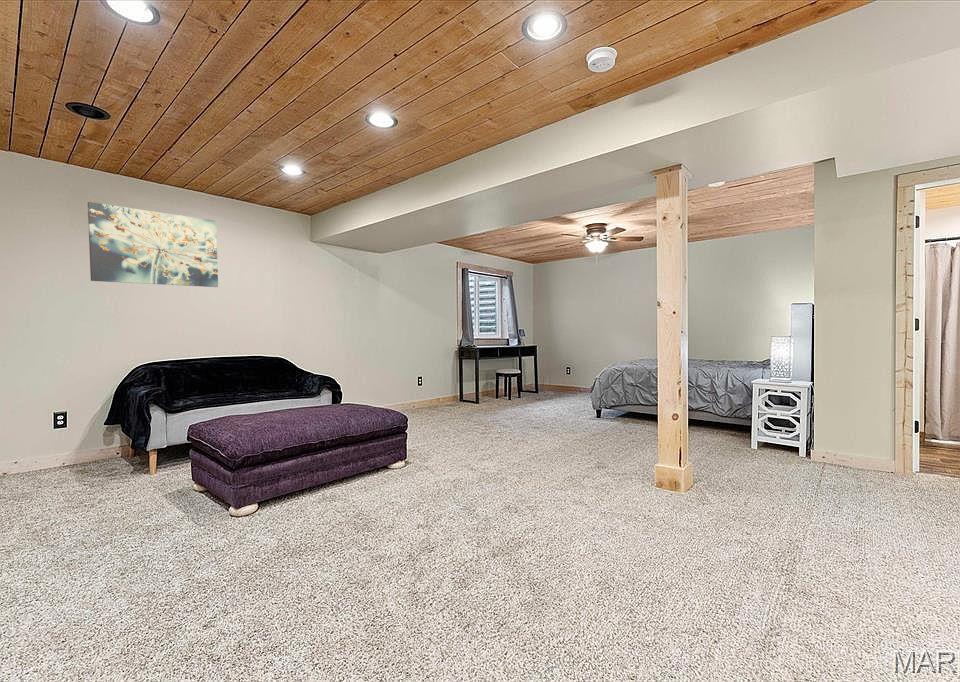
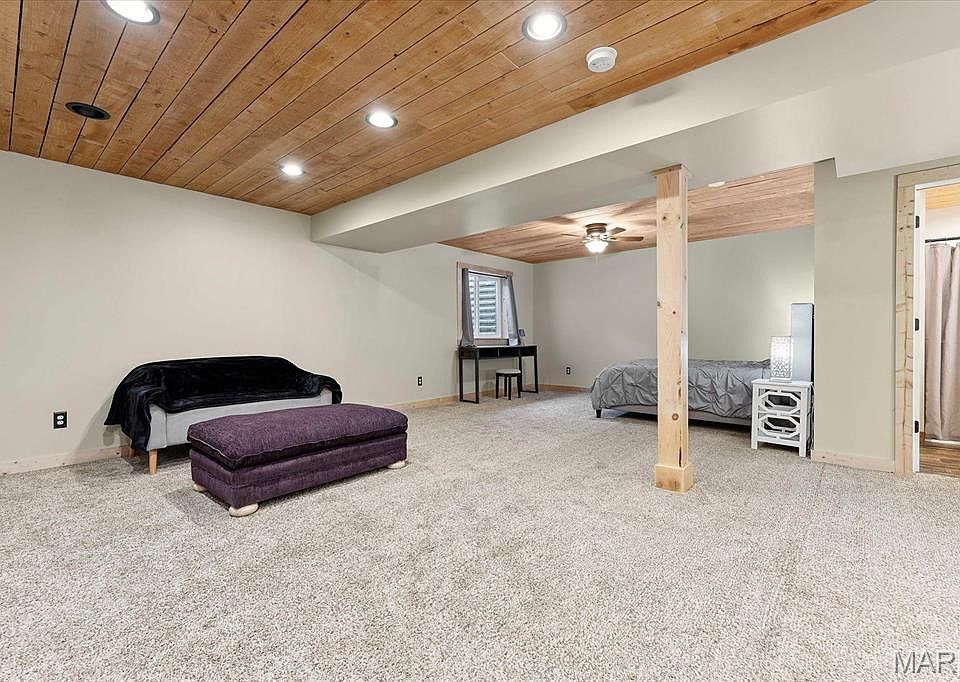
- wall art (158, 248)
